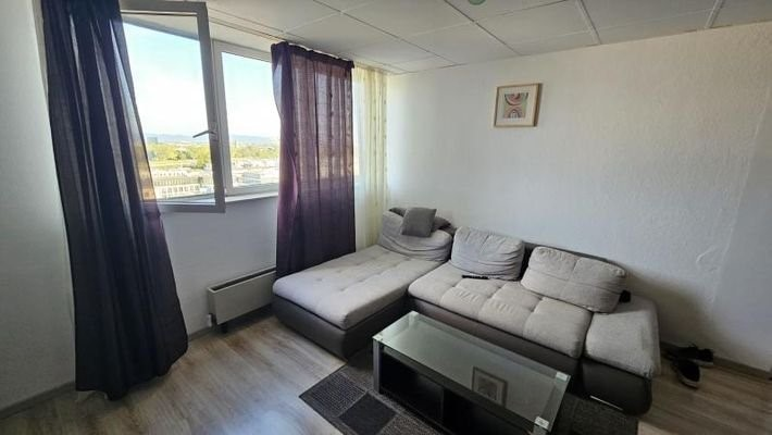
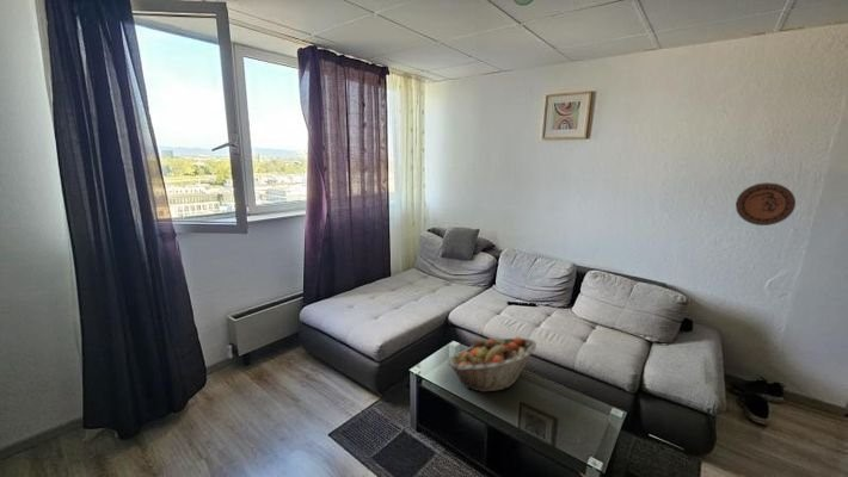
+ fruit basket (492, 359)
+ decorative plate (763, 204)
